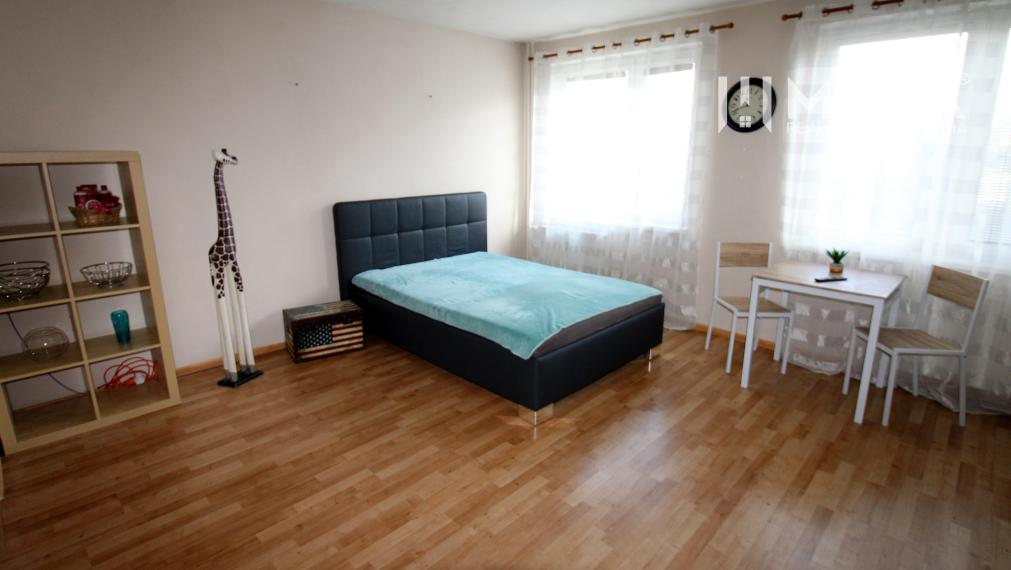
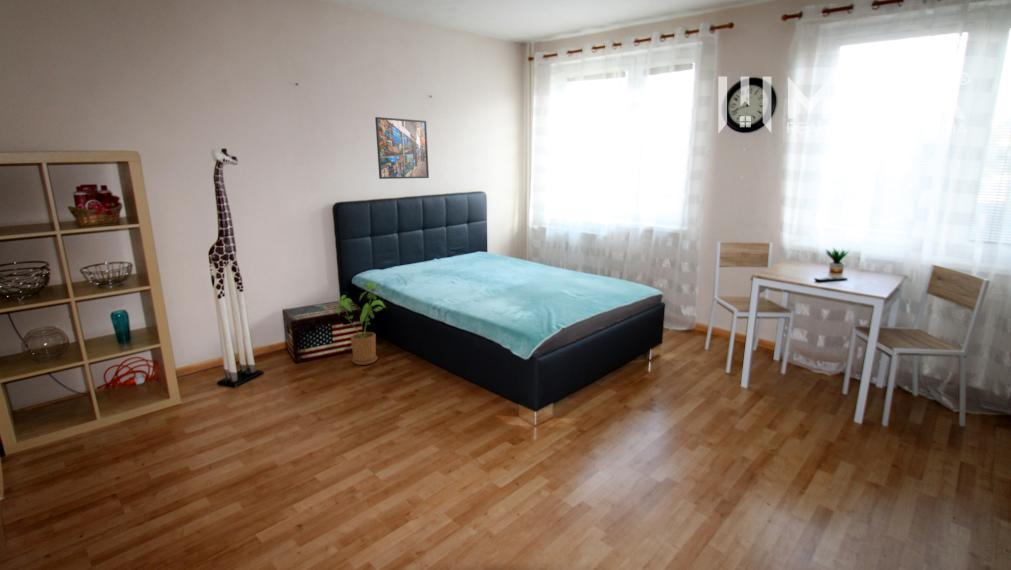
+ house plant (365, 323)
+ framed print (403, 149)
